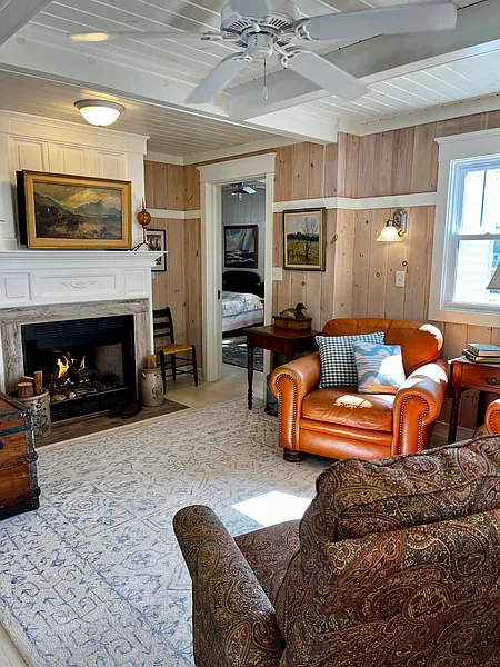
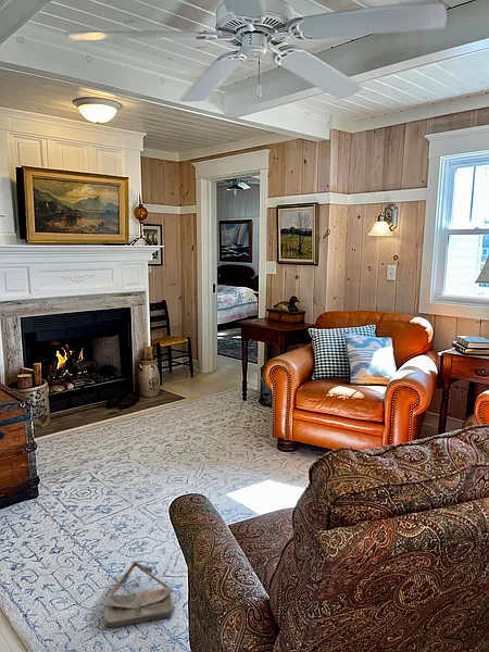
+ bag (138, 591)
